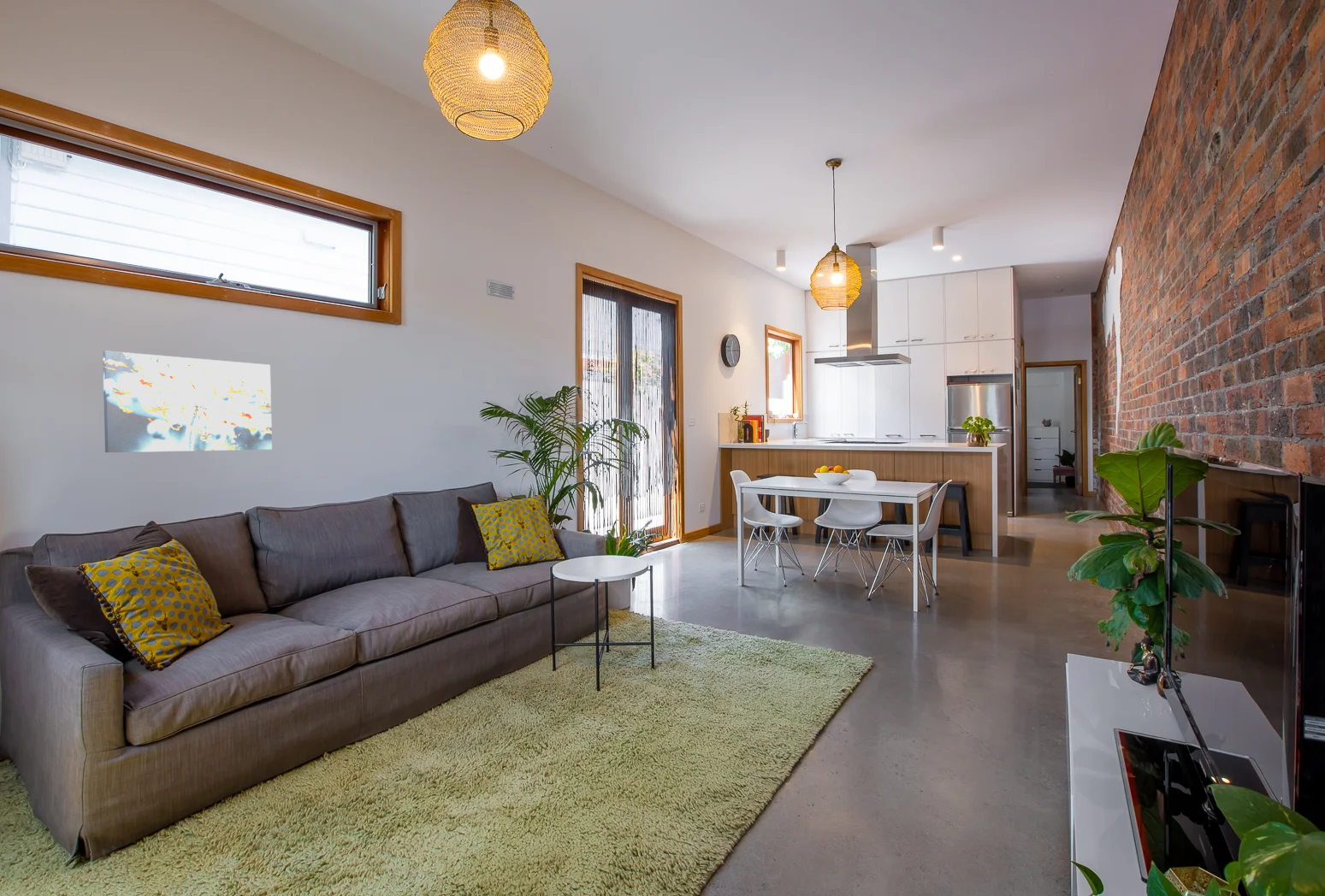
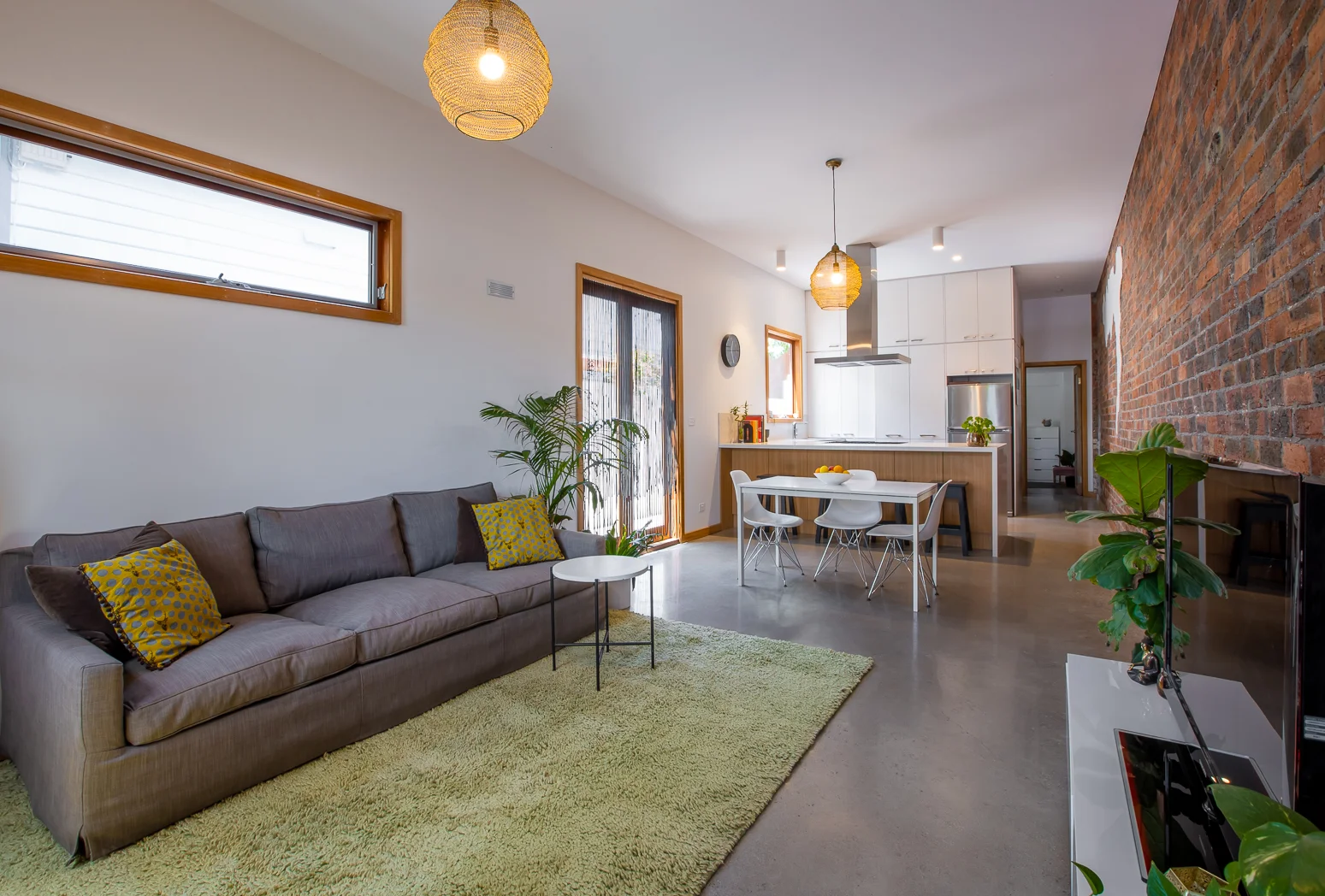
- wall art (194, 404)
